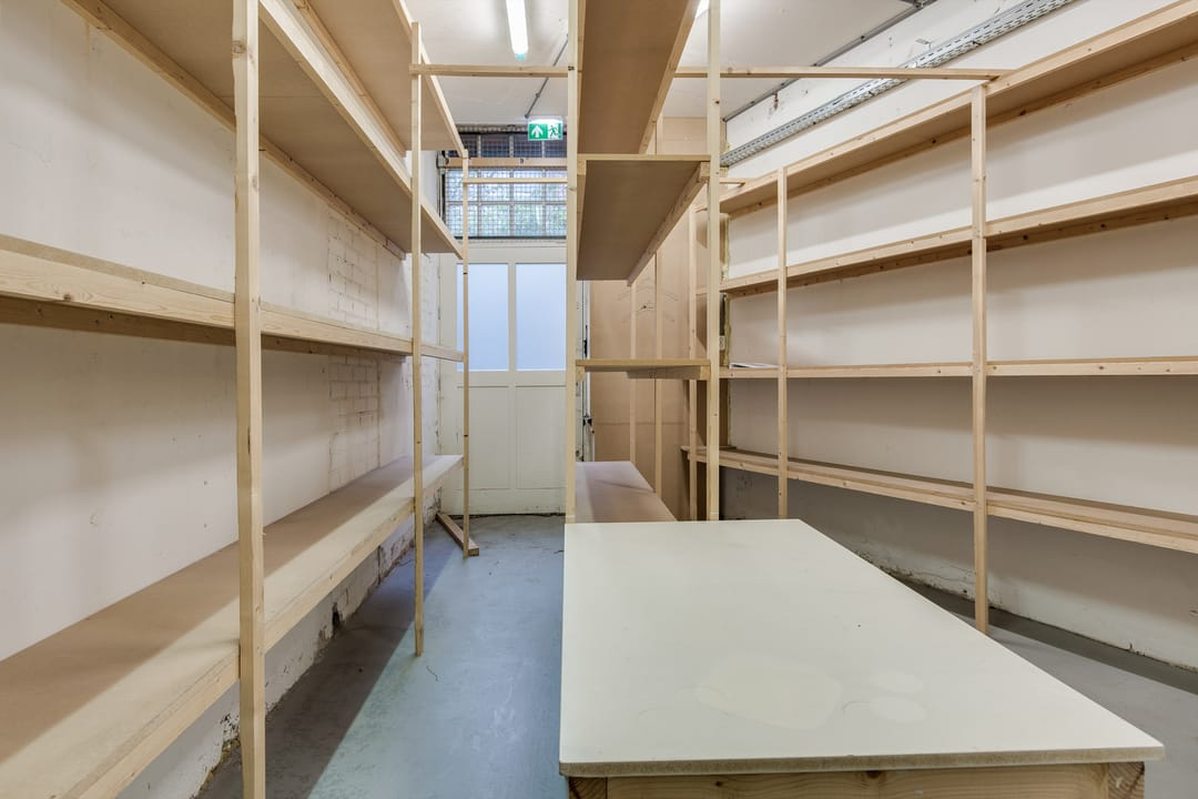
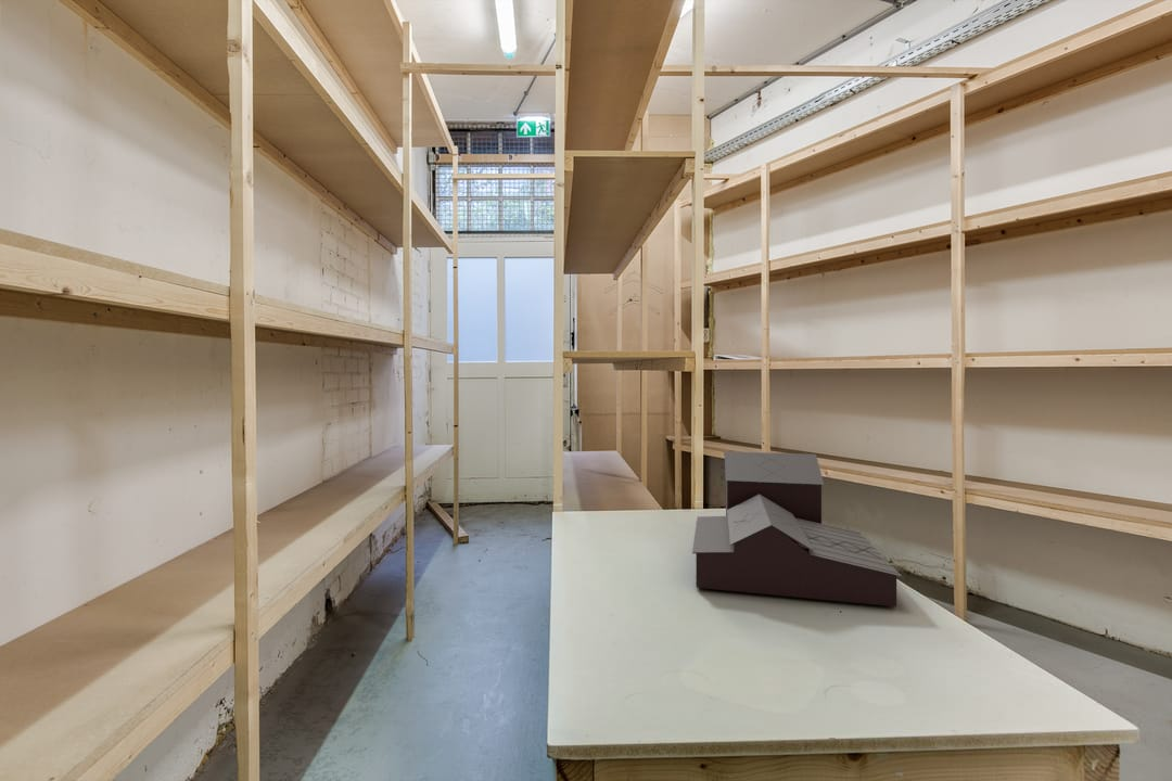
+ architectural model (776, 507)
